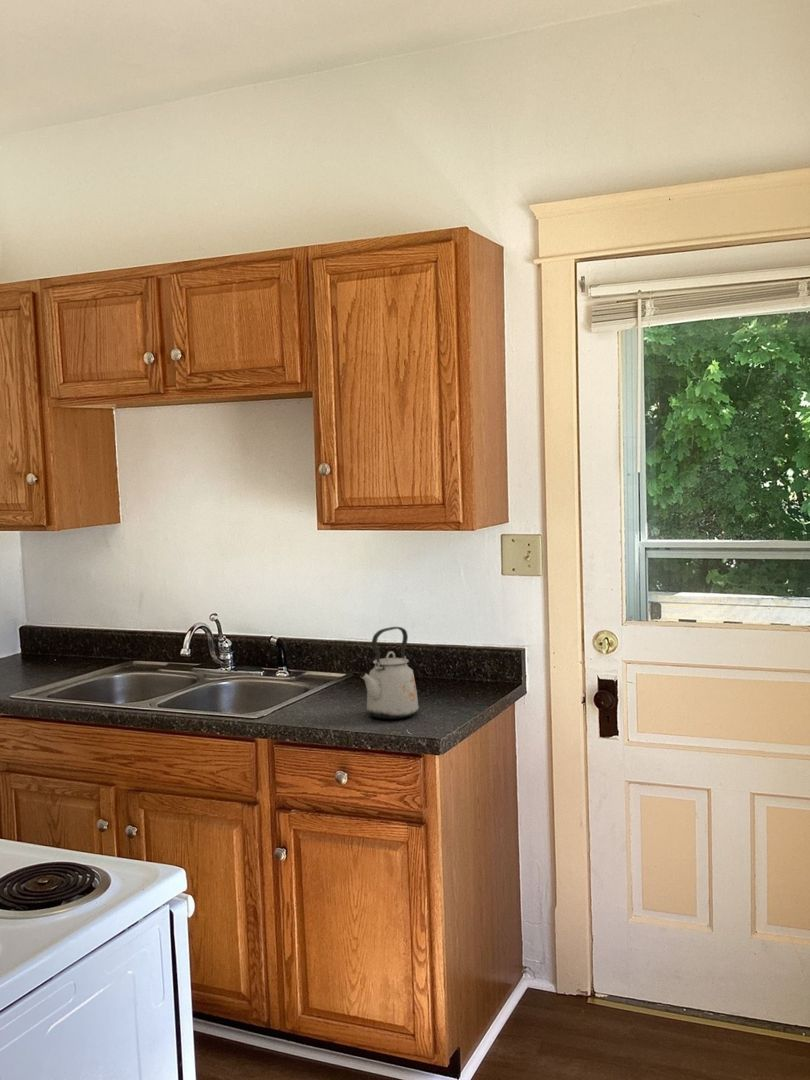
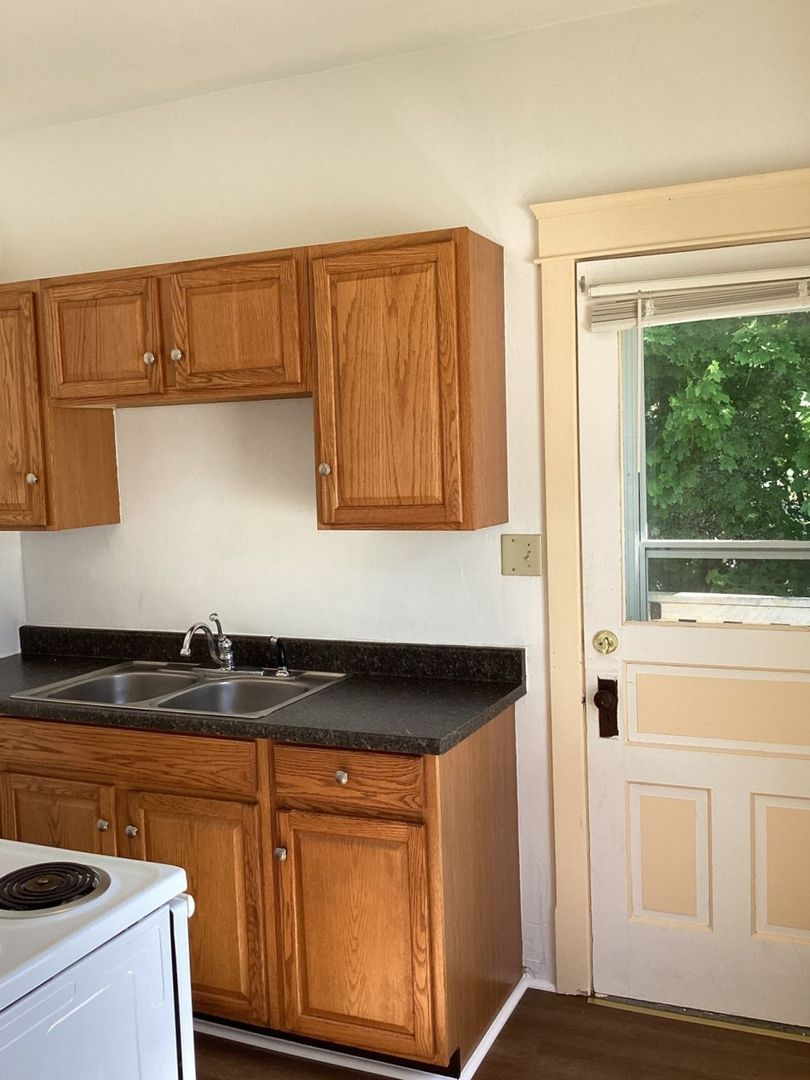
- kettle (384, 673)
